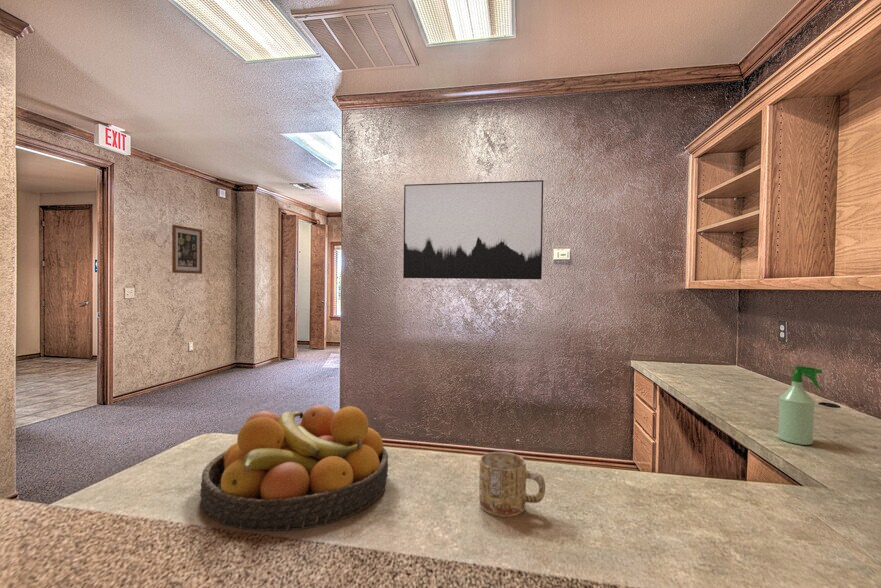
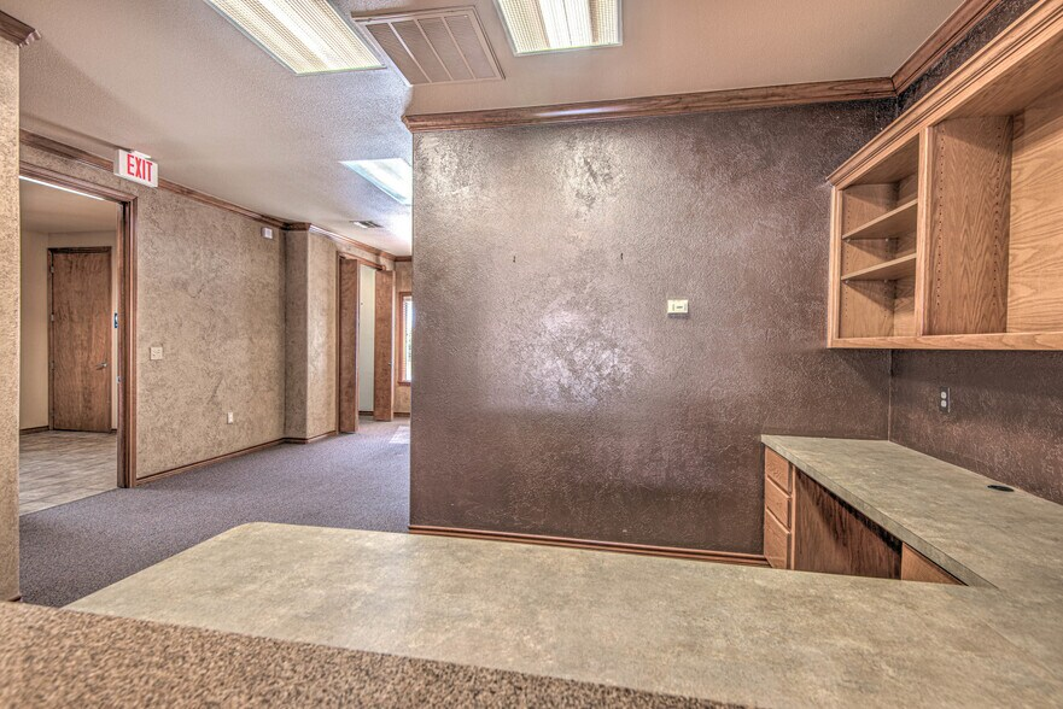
- fruit bowl (300, 447)
- mug (511, 484)
- wall art (471, 230)
- wall art (187, 250)
- spray bottle (796, 403)
